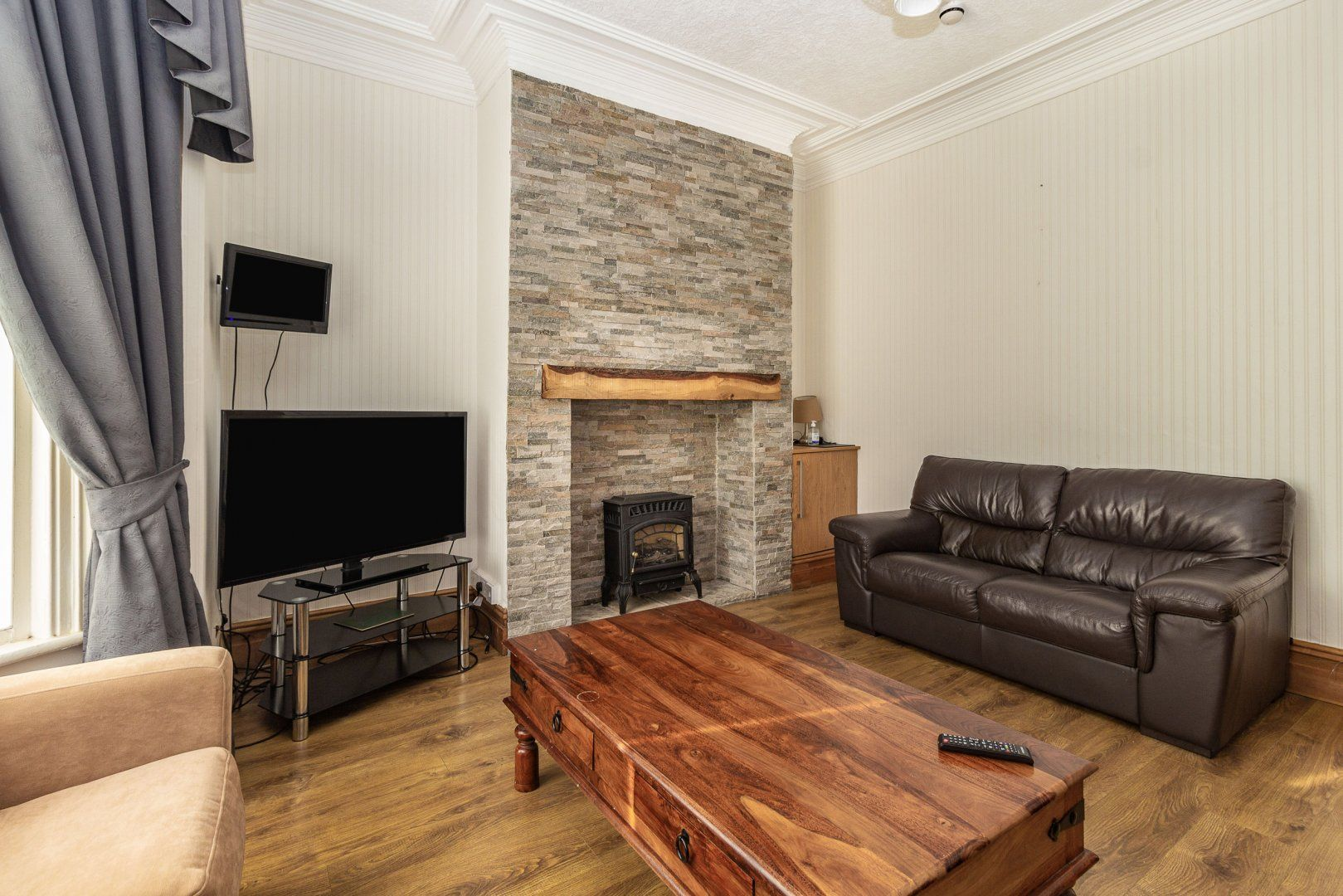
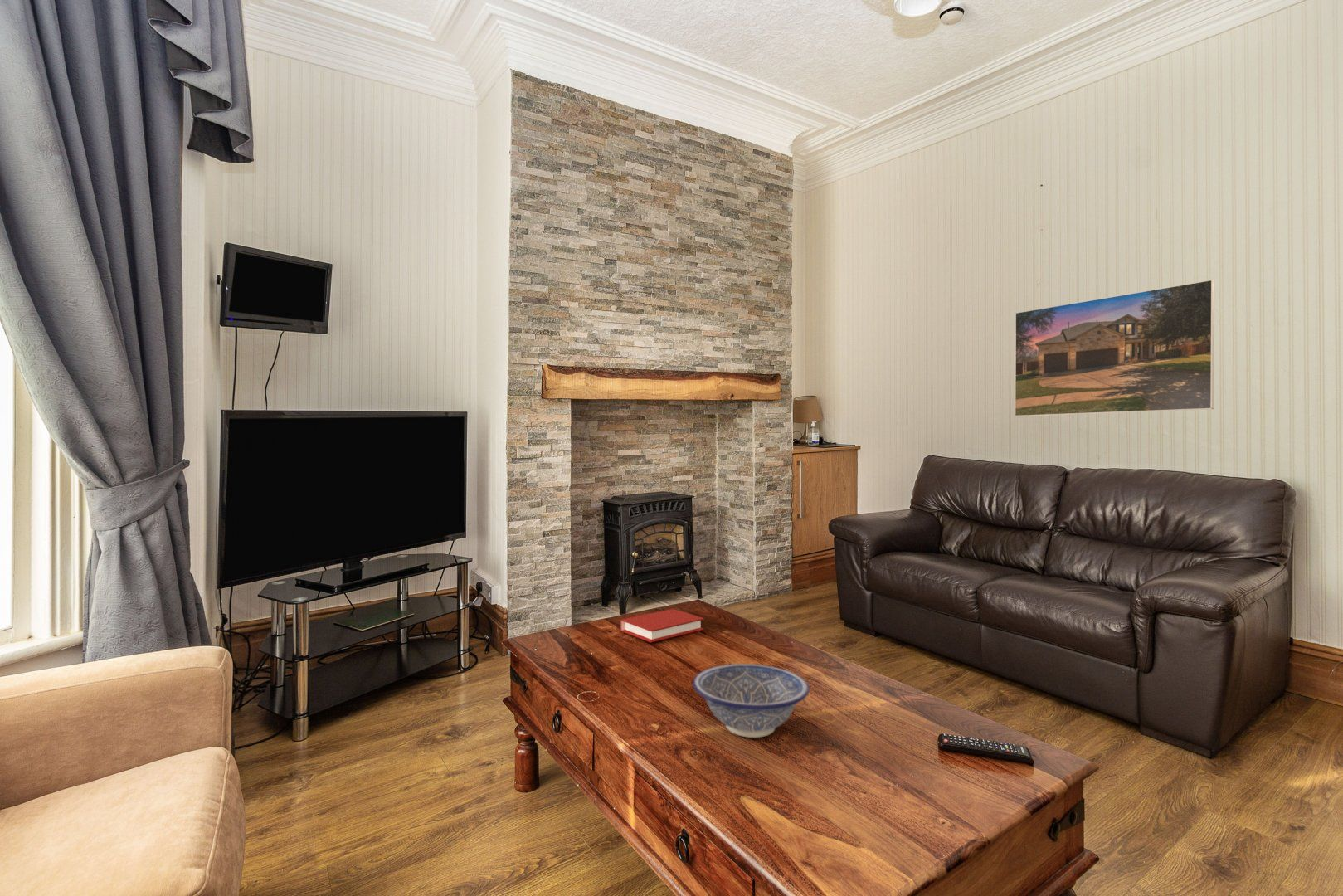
+ decorative bowl (750, 704)
+ book (662, 624)
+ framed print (1103, 355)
